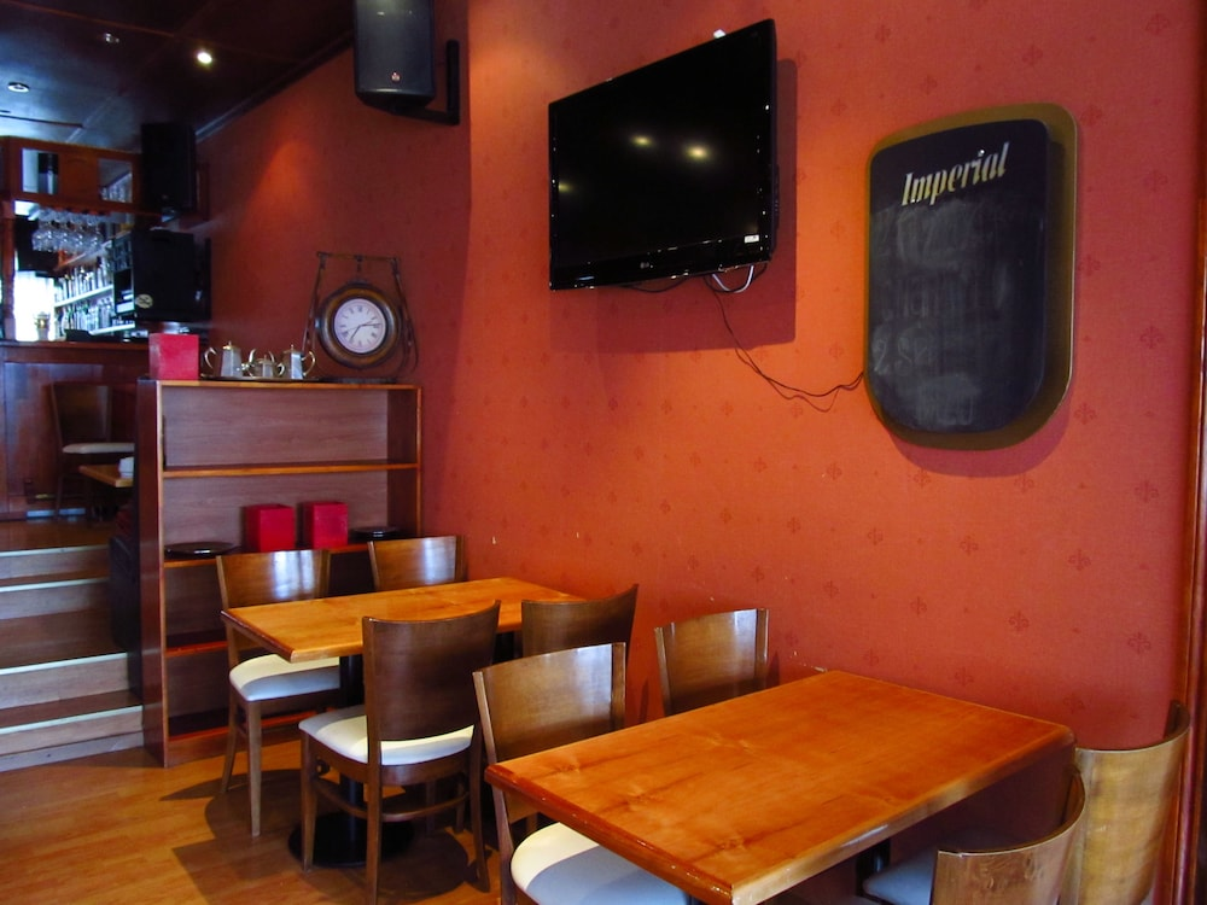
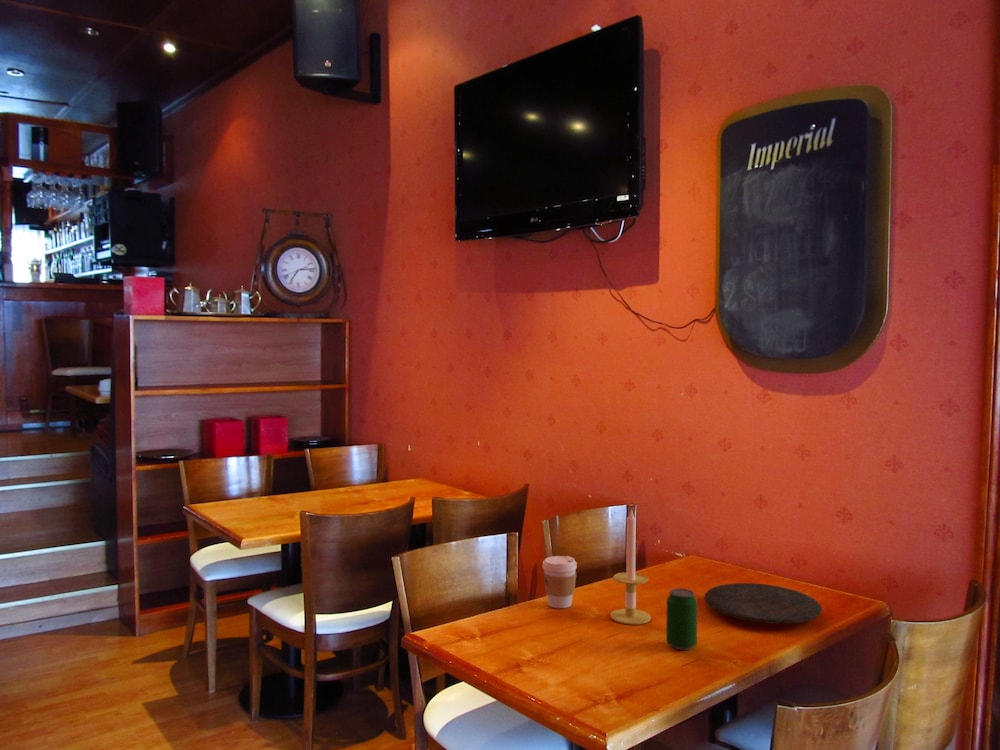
+ coffee cup (559, 581)
+ plate (761, 606)
+ beverage can (681, 619)
+ candle (630, 562)
